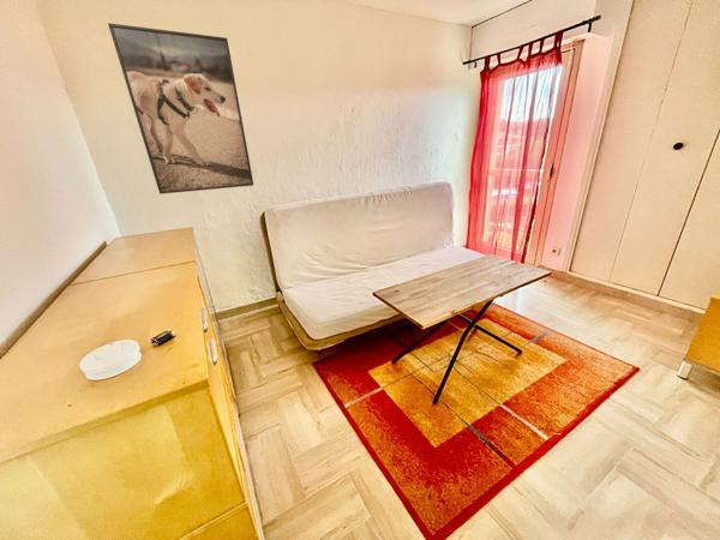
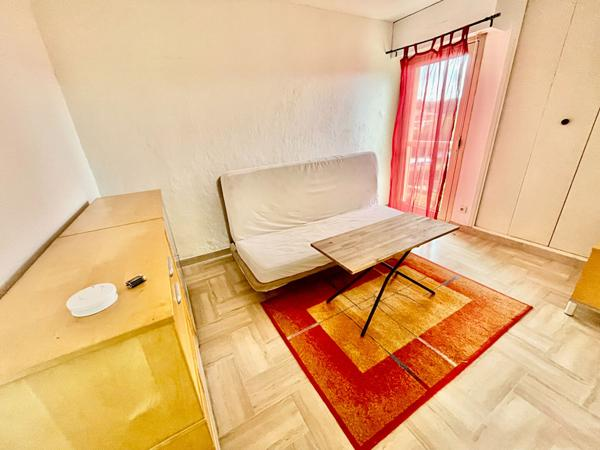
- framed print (192, 118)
